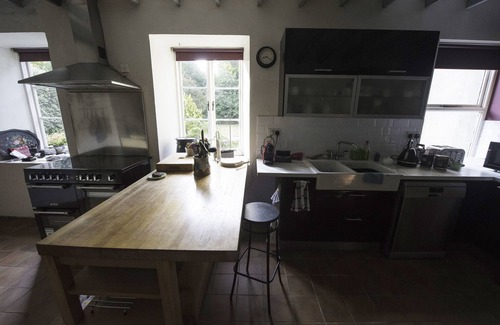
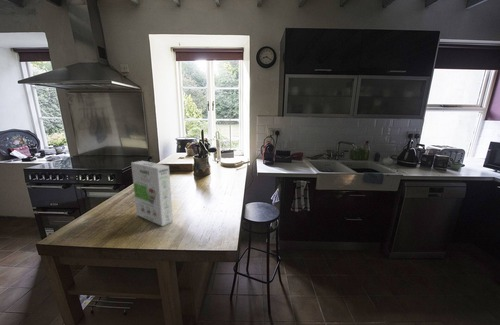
+ cereal box (152, 191)
